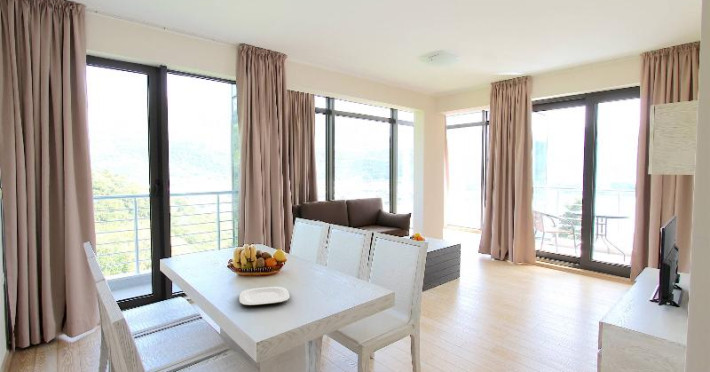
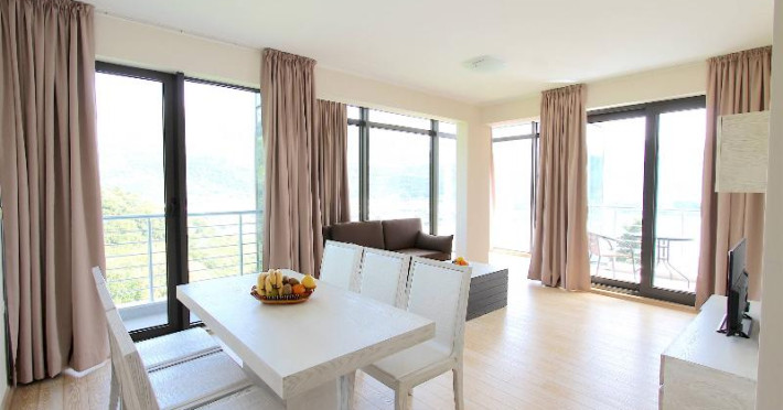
- plate (264, 296)
